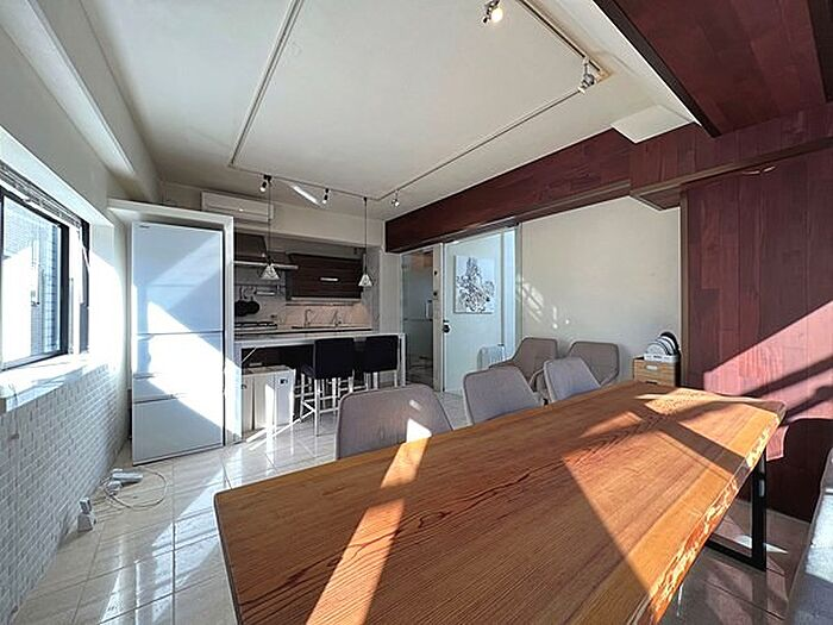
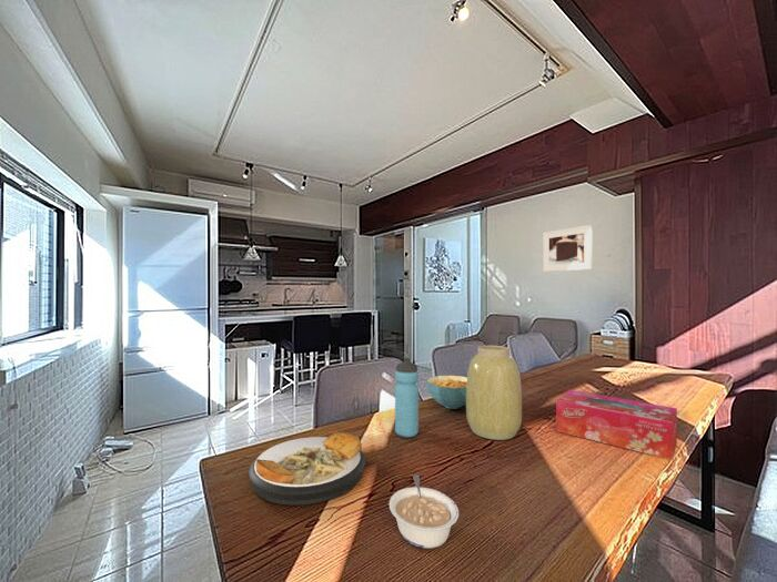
+ vase (493, 389)
+ tissue box (614, 419)
+ cereal bowl (452, 394)
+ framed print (566, 249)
+ legume (421, 514)
+ water bottle (406, 396)
+ plate (309, 460)
